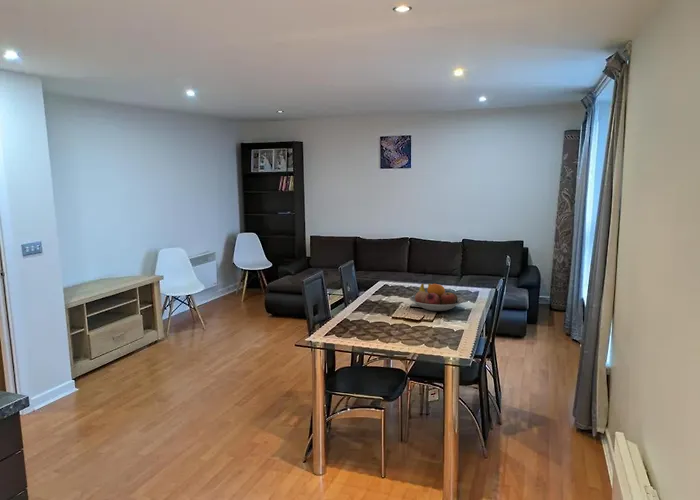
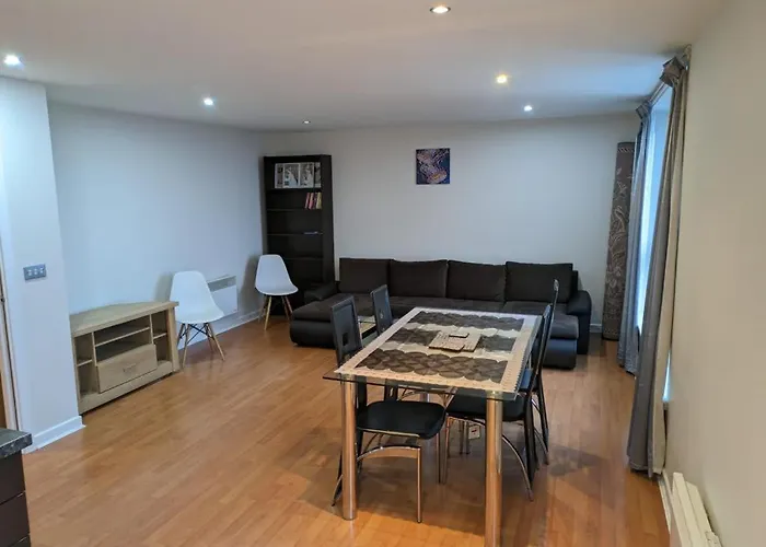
- fruit bowl (436, 296)
